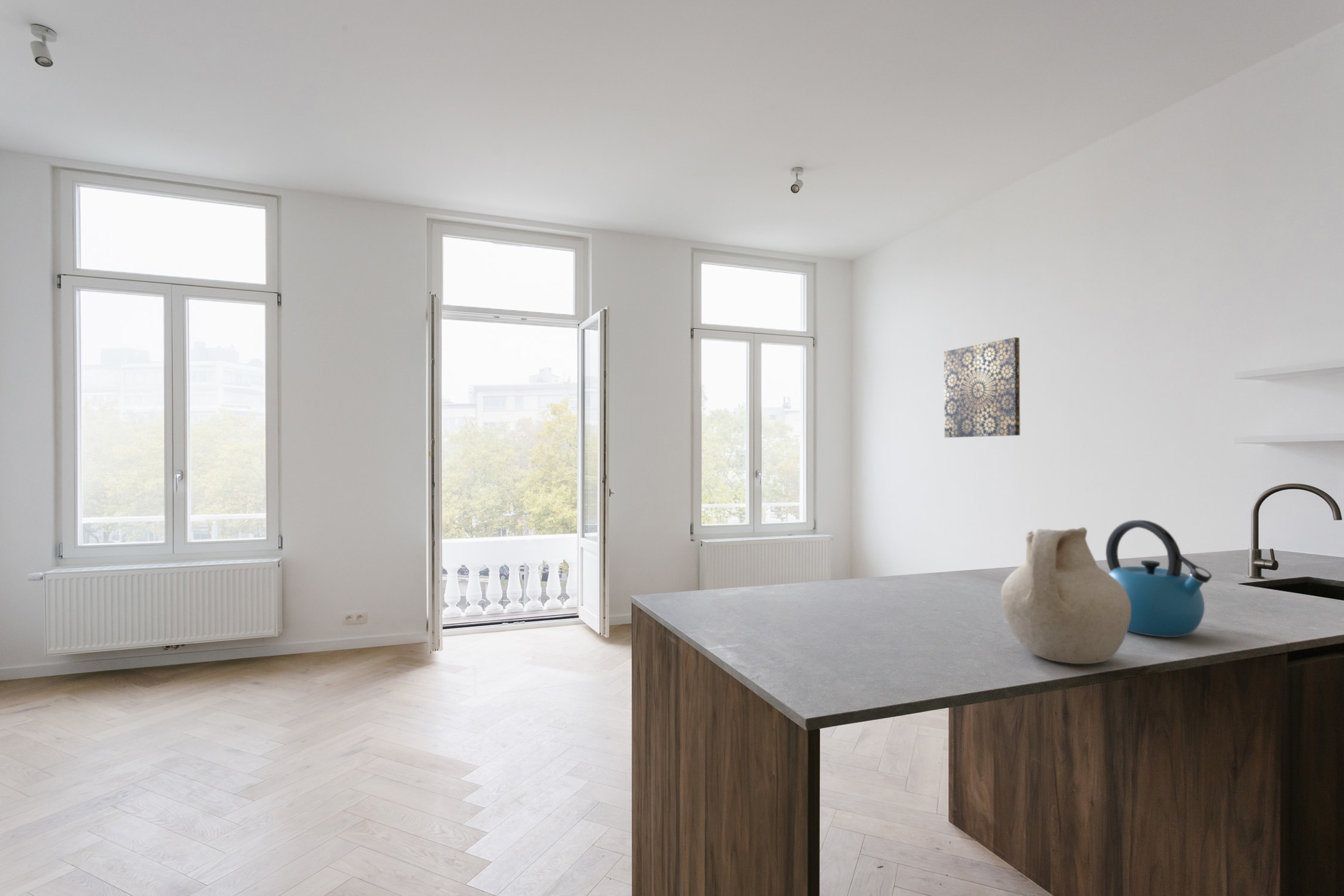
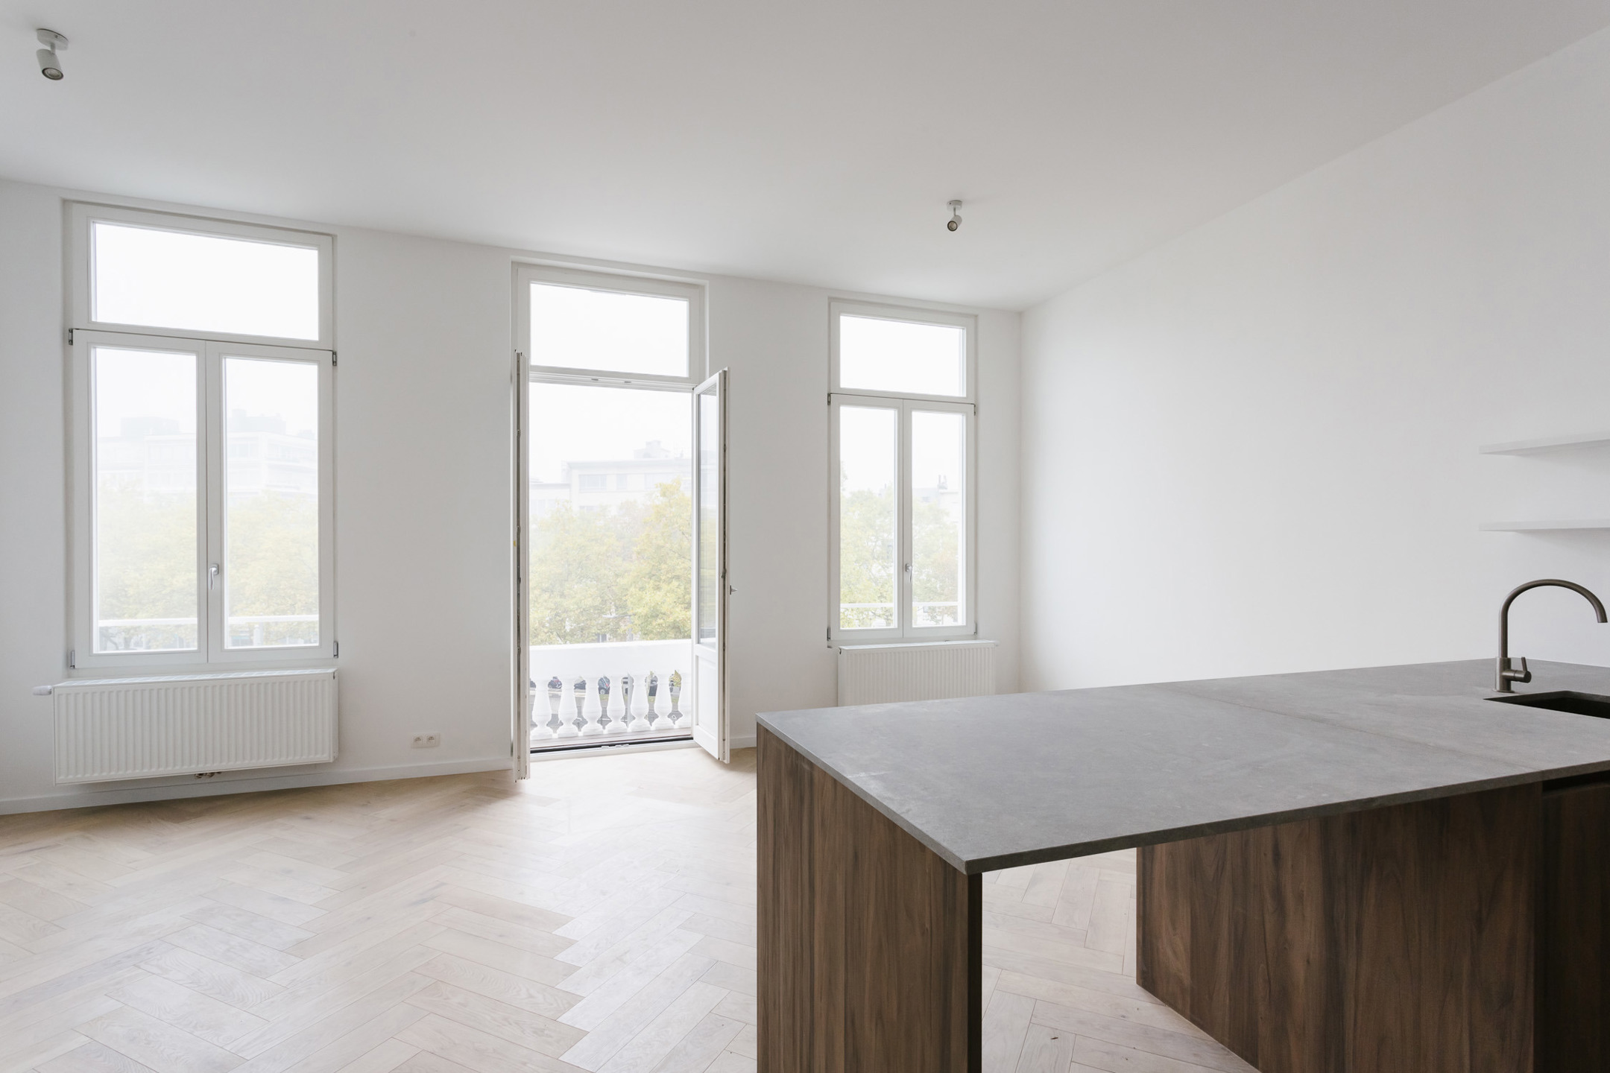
- kettle (1155, 576)
- ceramic pitcher (1062, 590)
- wall art (979, 390)
